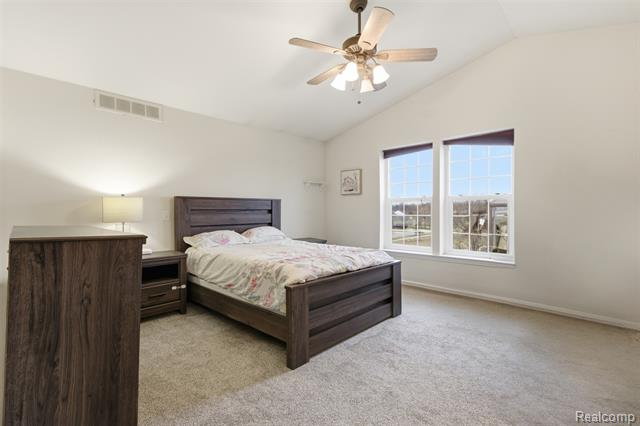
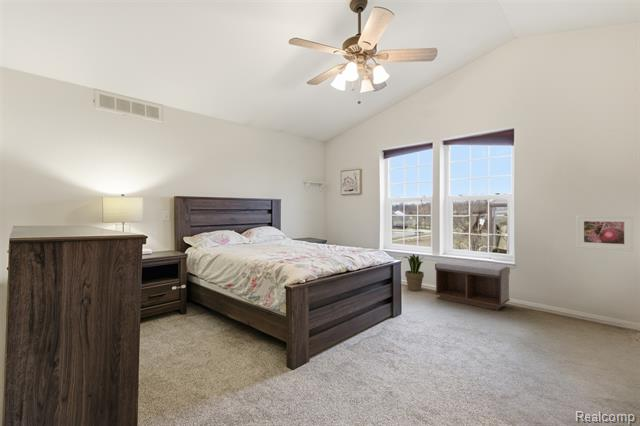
+ potted plant (414, 271)
+ bench (470, 282)
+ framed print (603, 232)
